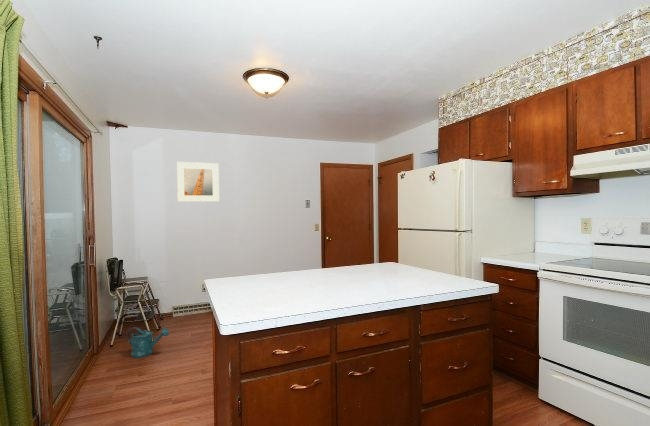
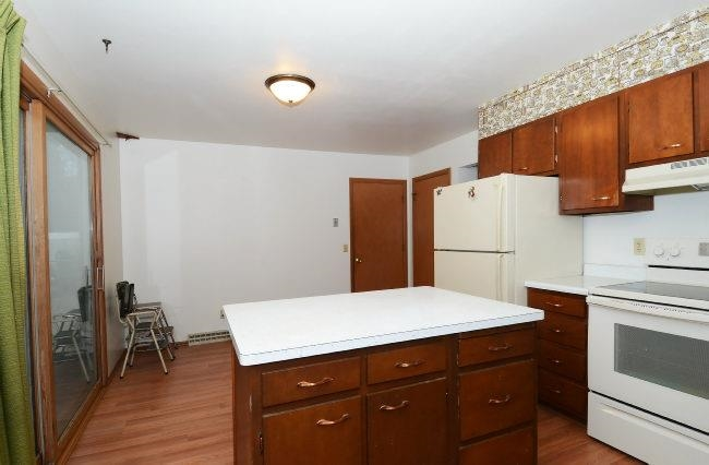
- watering can (148, 340)
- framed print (198, 182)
